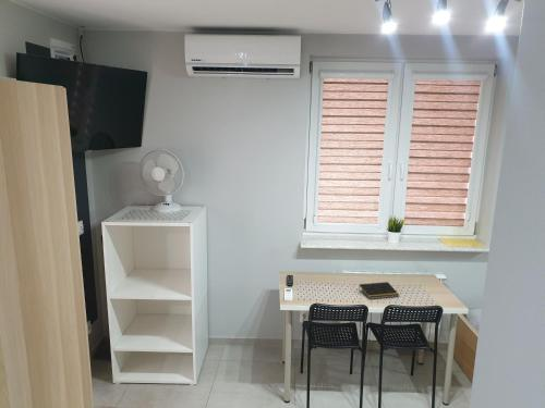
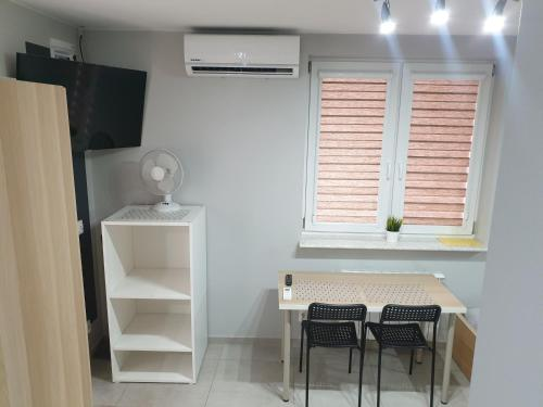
- notepad (378, 289)
